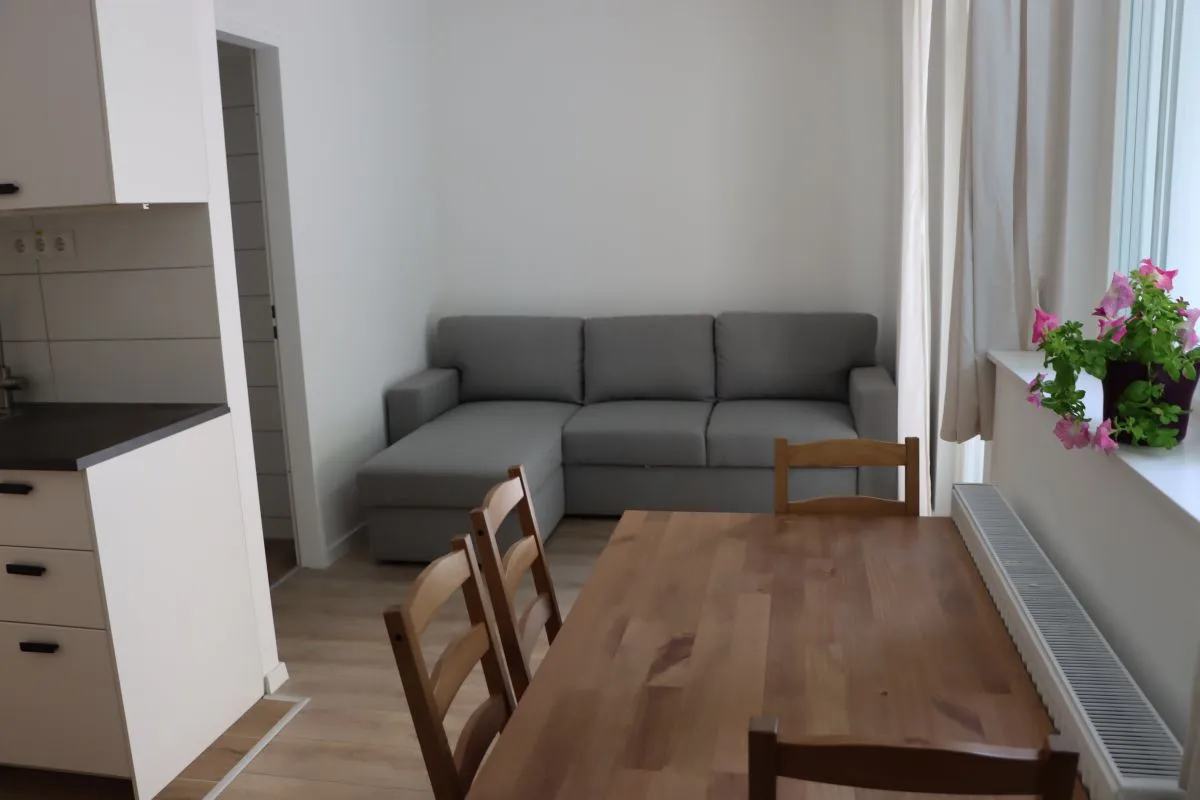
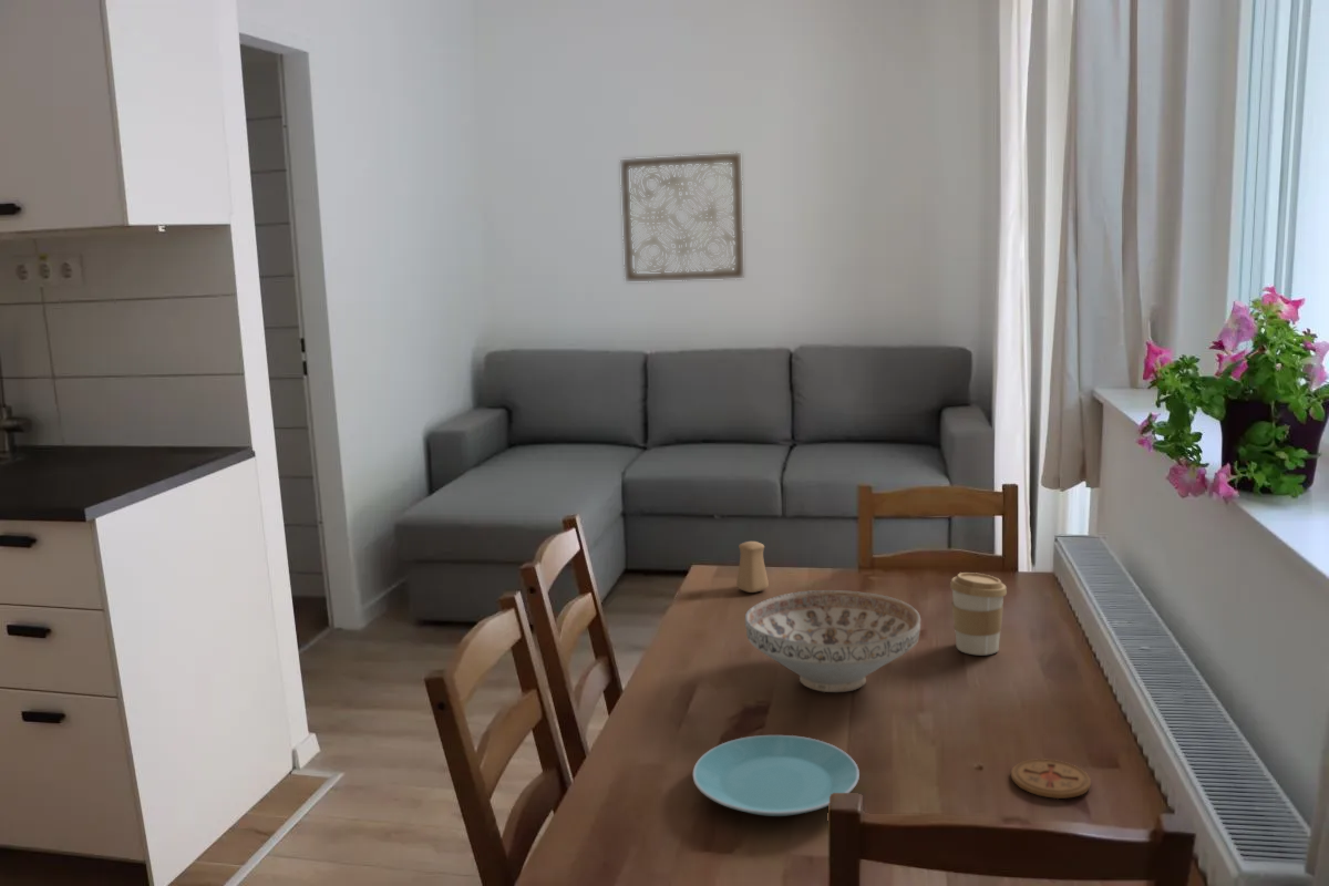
+ plate (775, 779)
+ coffee cup (977, 611)
+ salt shaker (751, 565)
+ coaster (1050, 777)
+ wall art (678, 220)
+ decorative bowl (832, 647)
